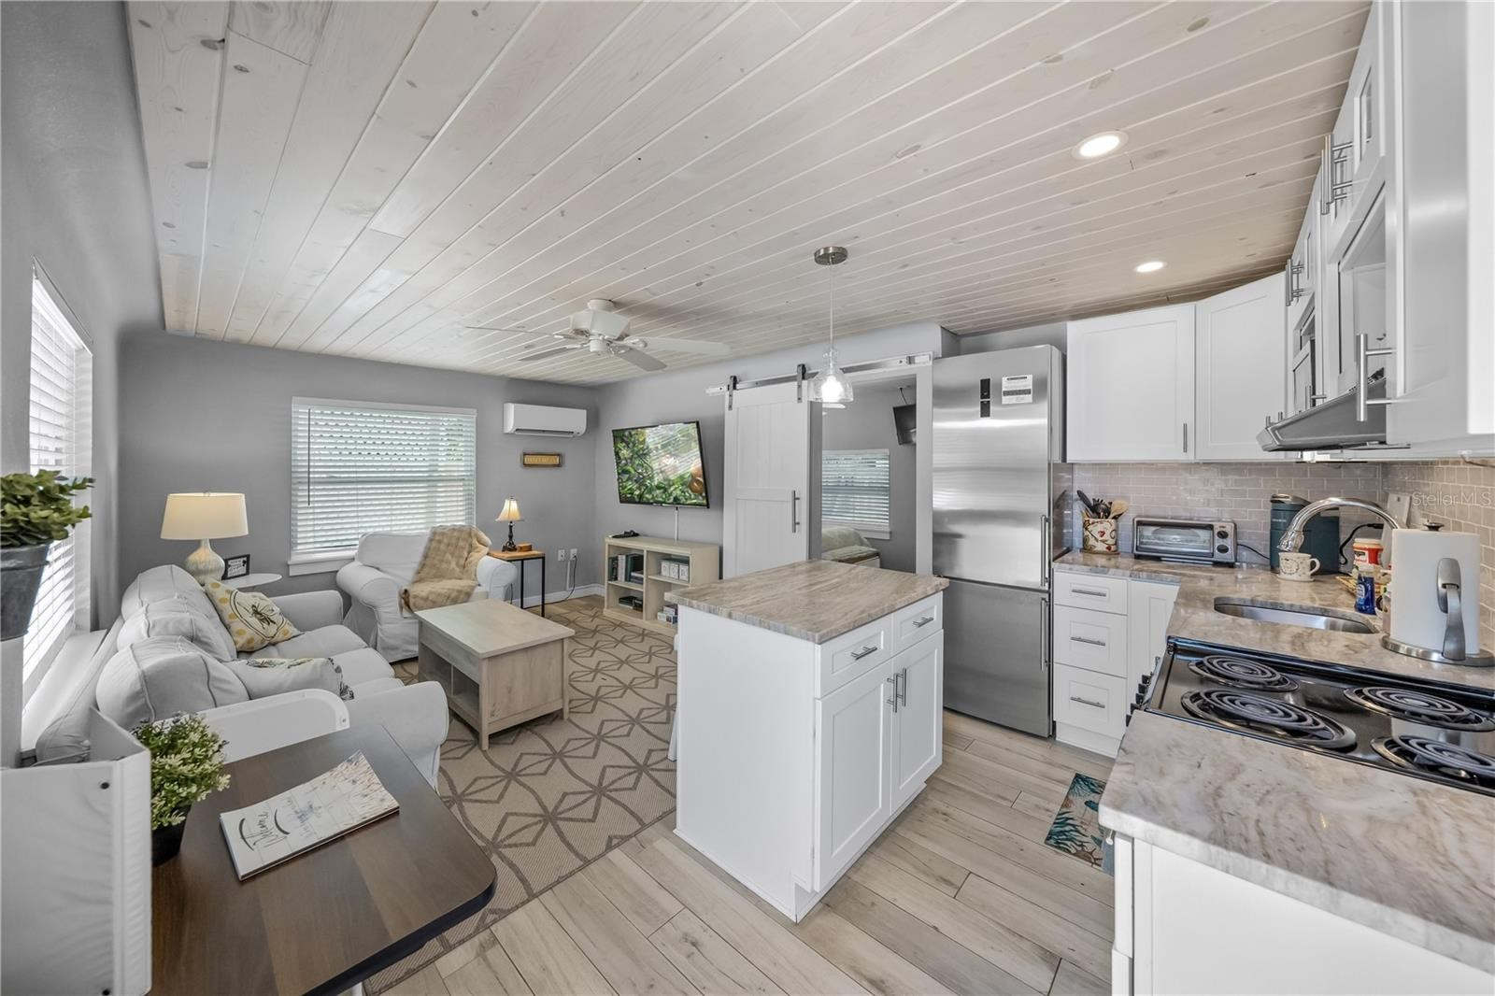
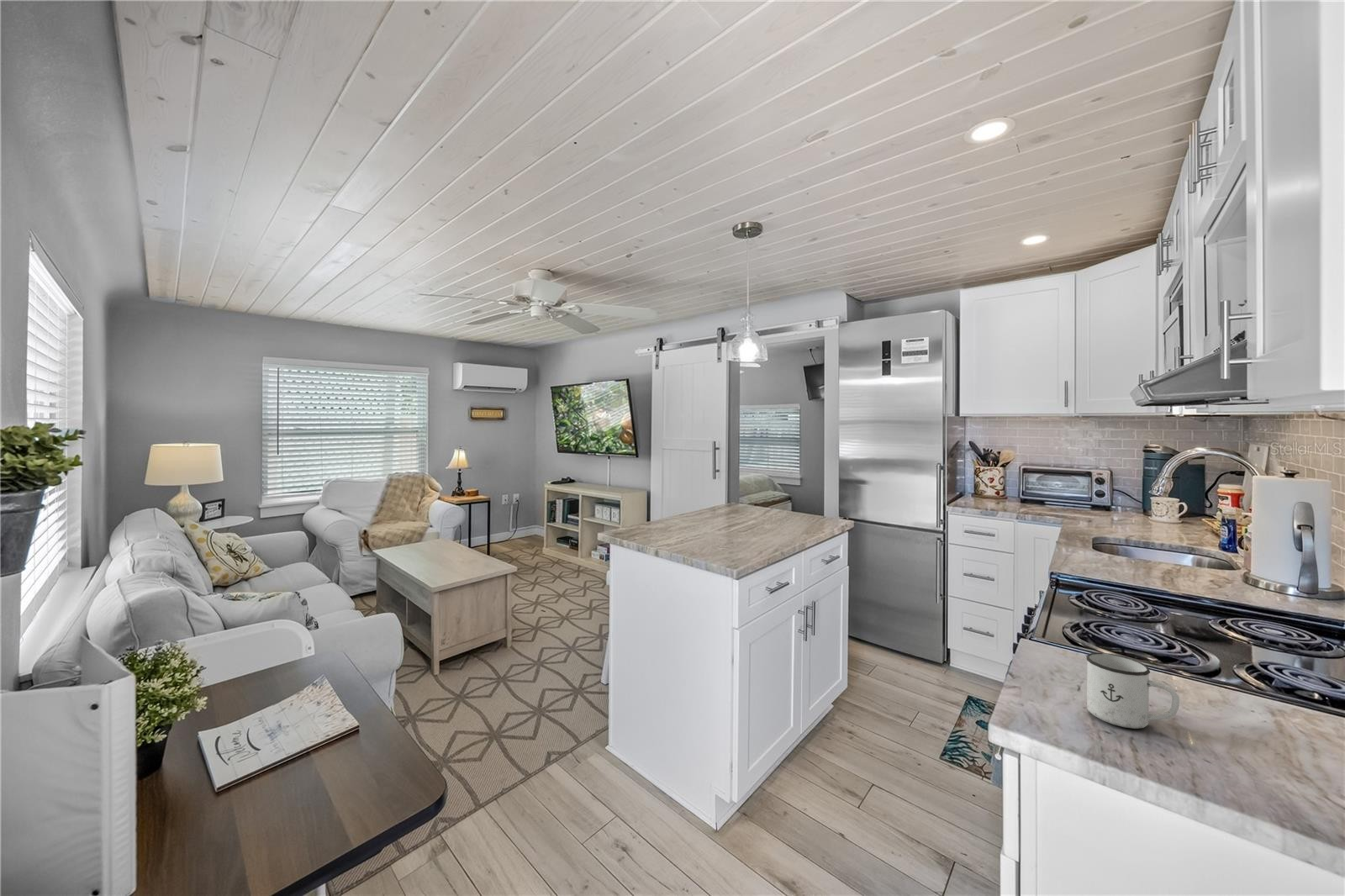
+ mug (1130, 693)
